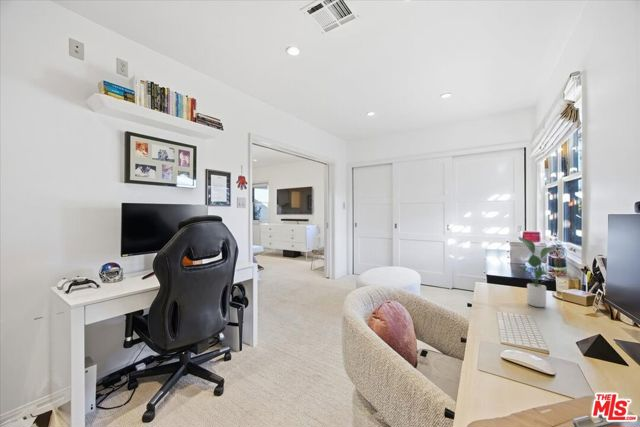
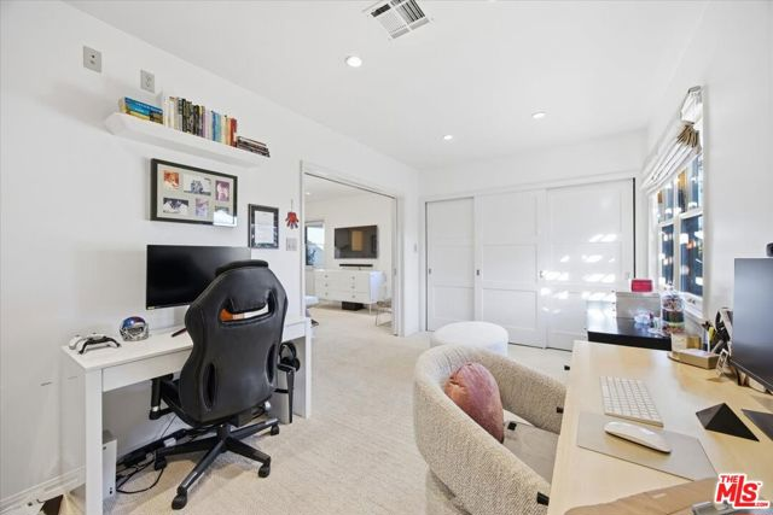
- potted plant (536, 271)
